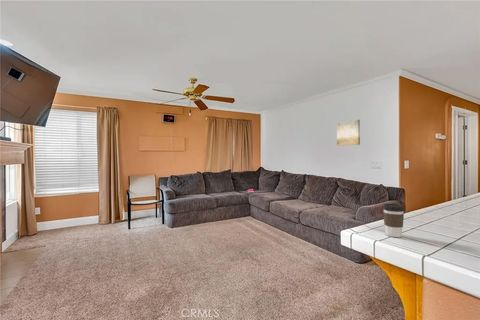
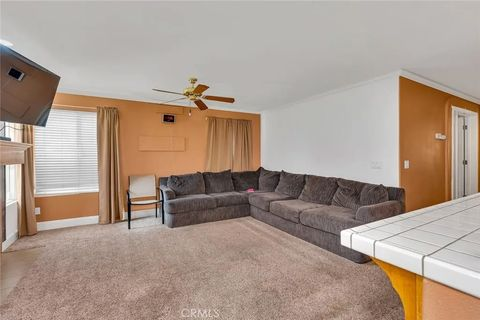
- wall art (347, 133)
- coffee cup (393, 220)
